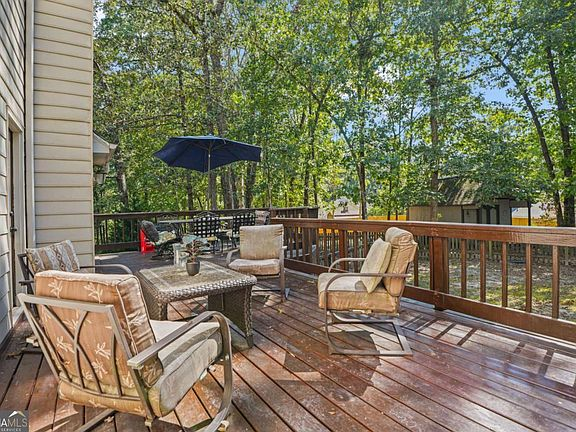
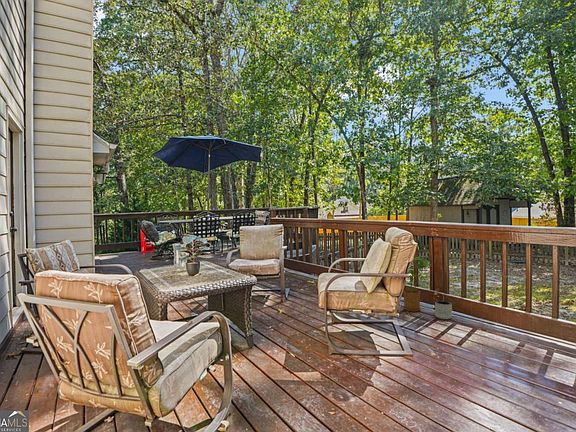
+ planter (443, 309)
+ house plant (411, 283)
